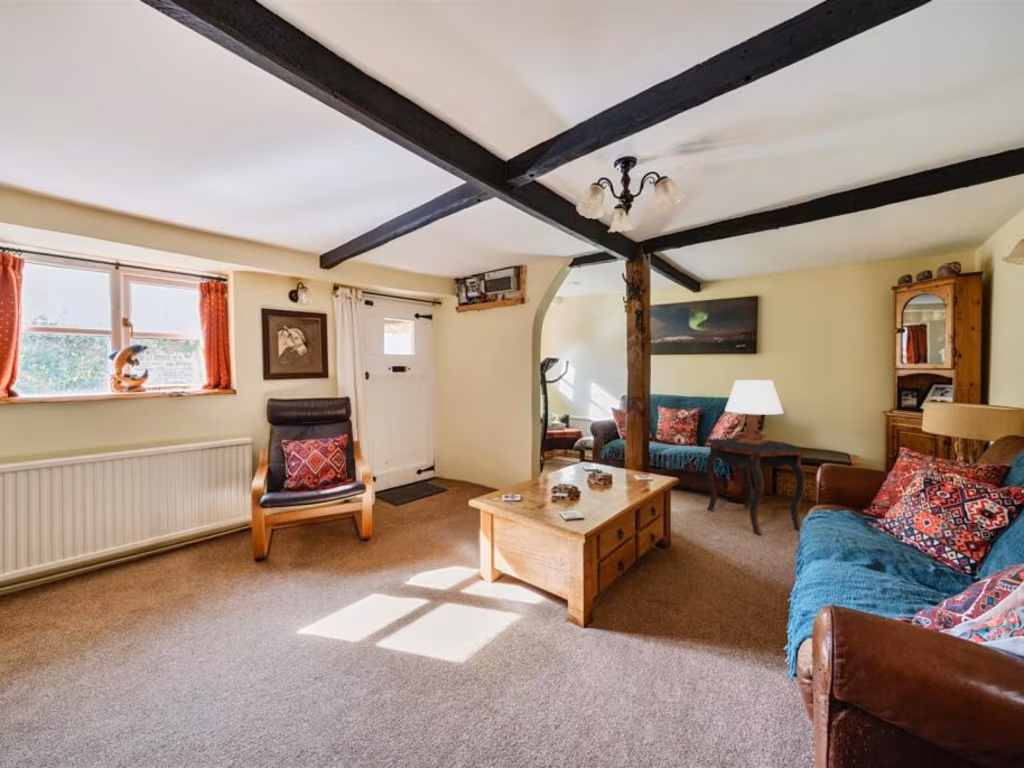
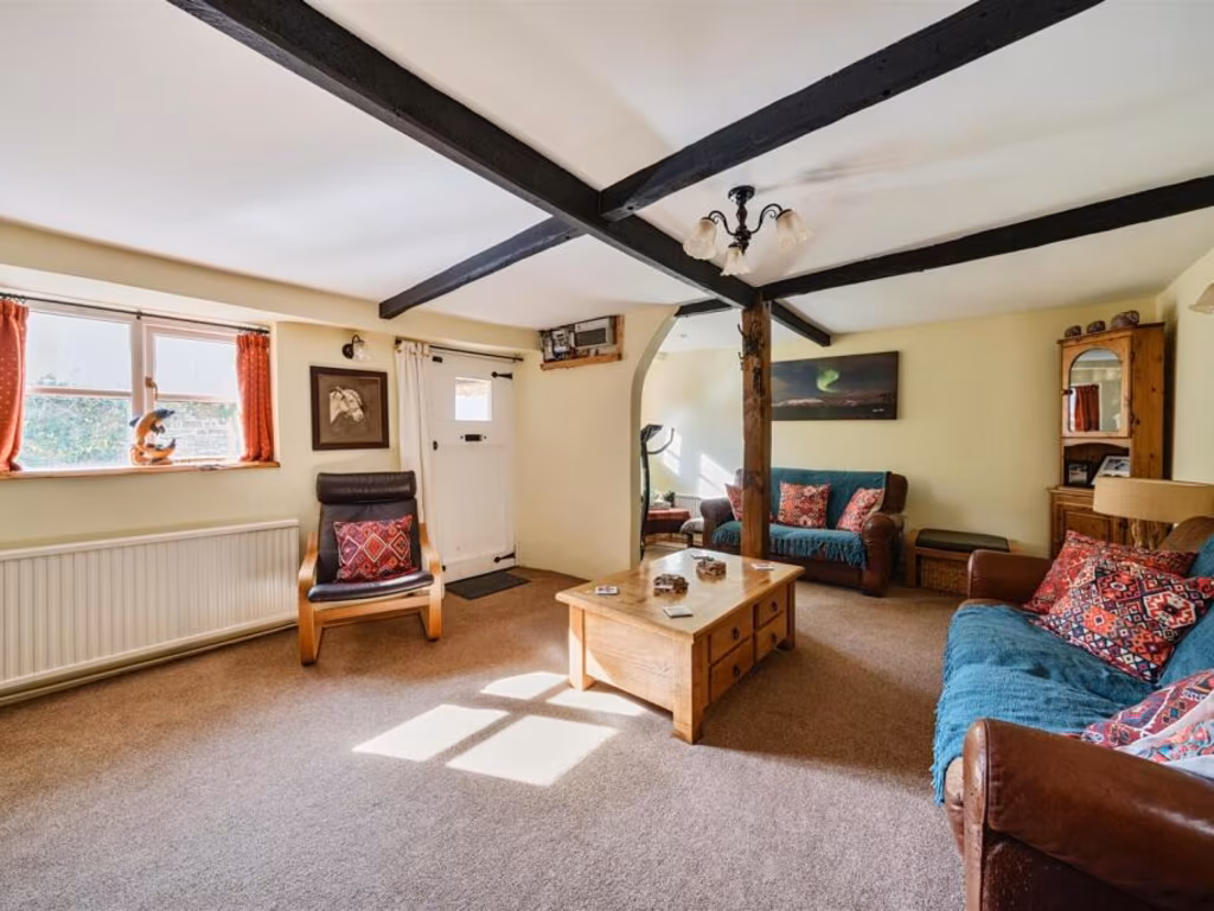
- side table (751, 482)
- table lamp (753, 411)
